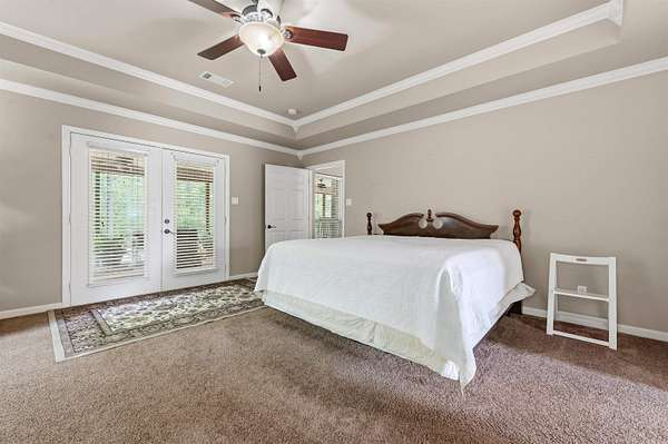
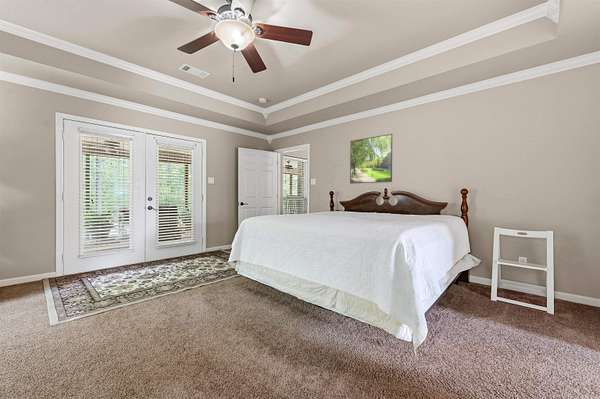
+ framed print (369, 160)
